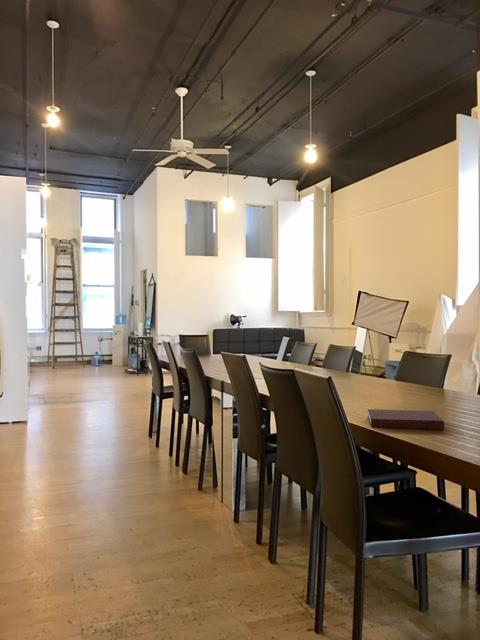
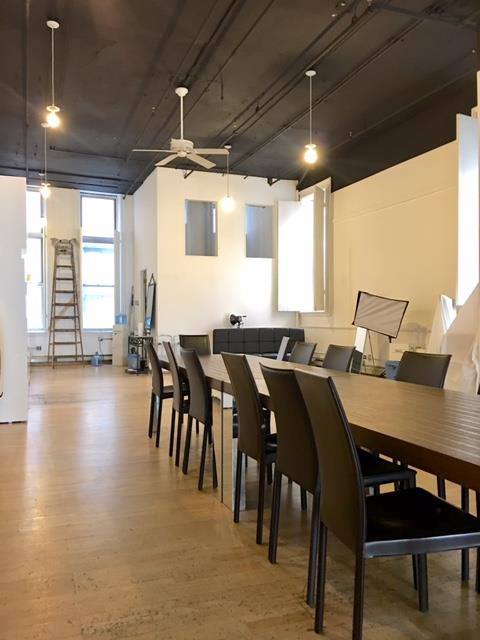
- notebook (403, 418)
